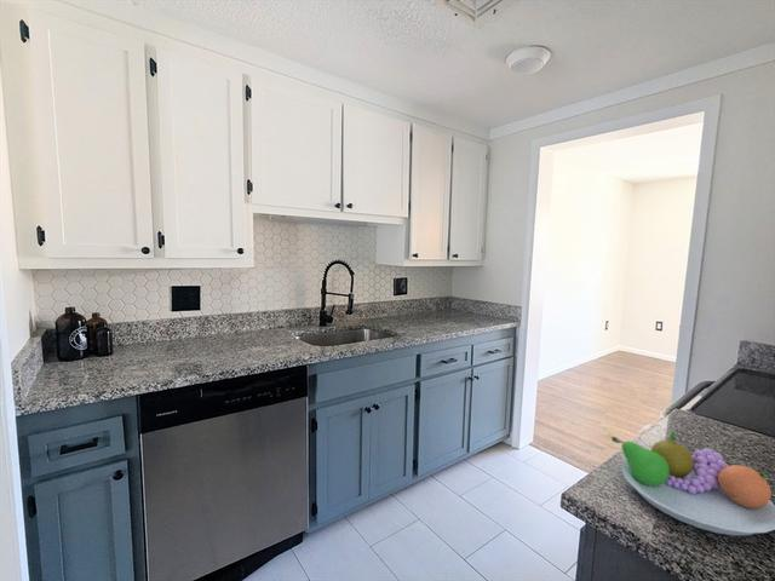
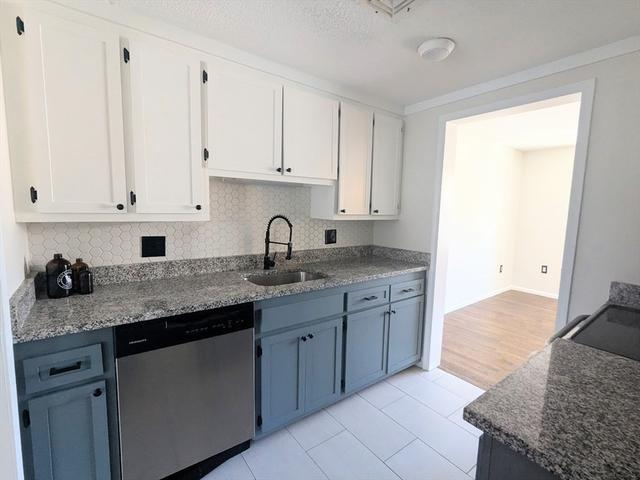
- fruit bowl (688, 473)
